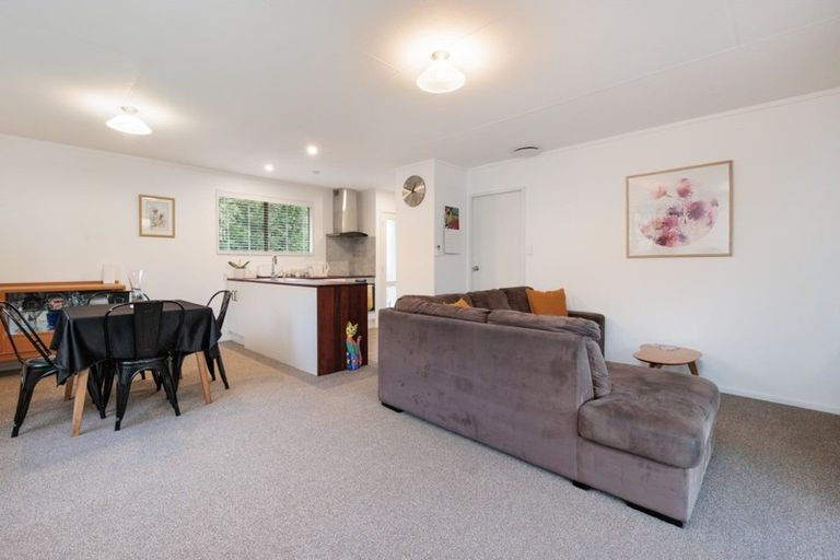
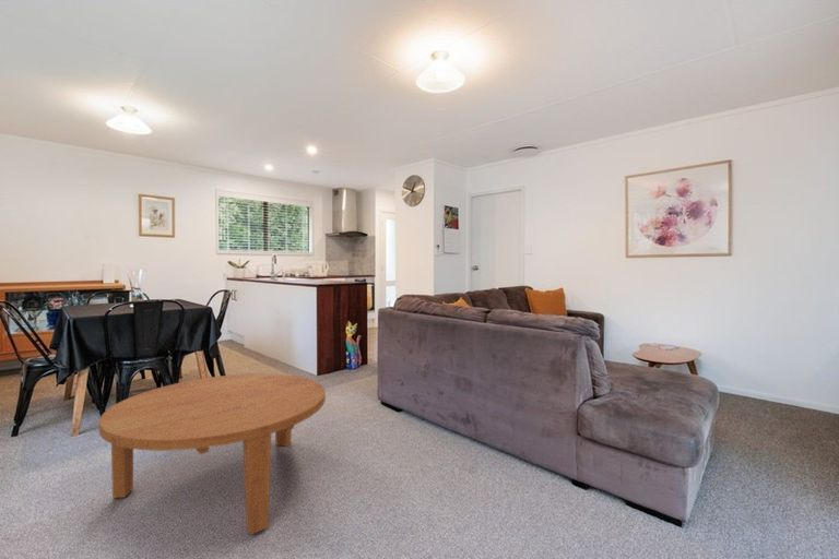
+ coffee table (225, 440)
